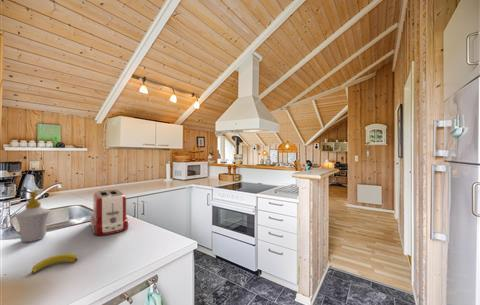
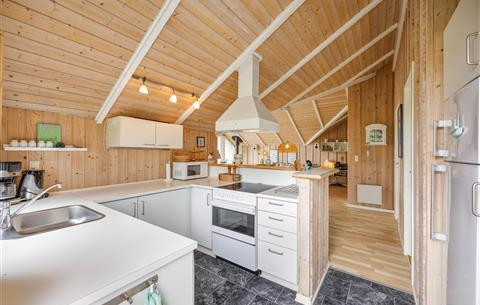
- soap bottle (33, 215)
- banana (55, 261)
- toaster (109, 209)
